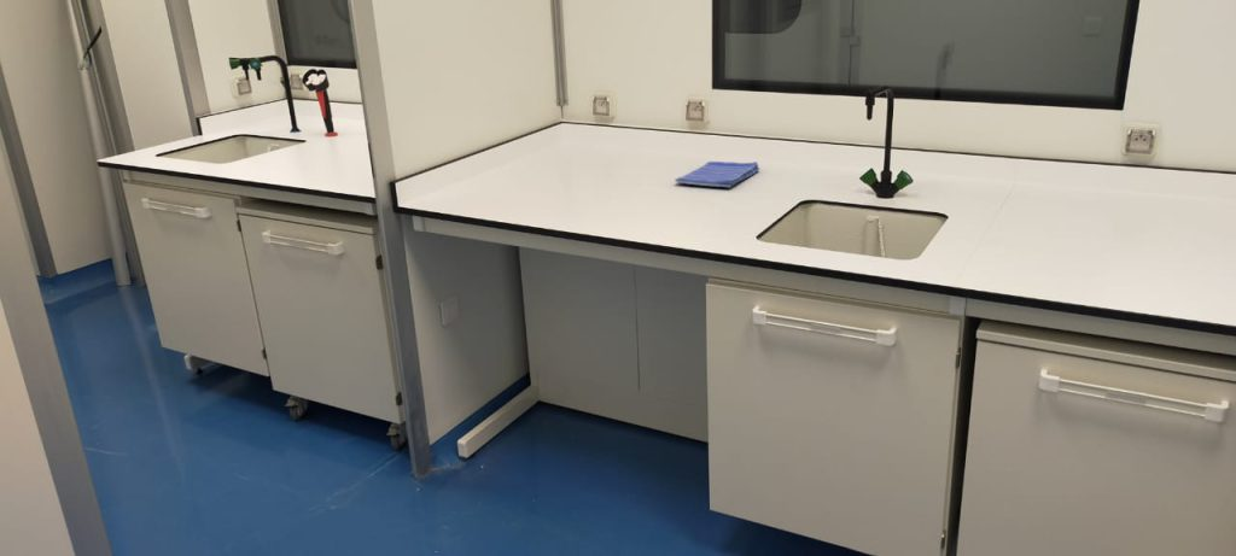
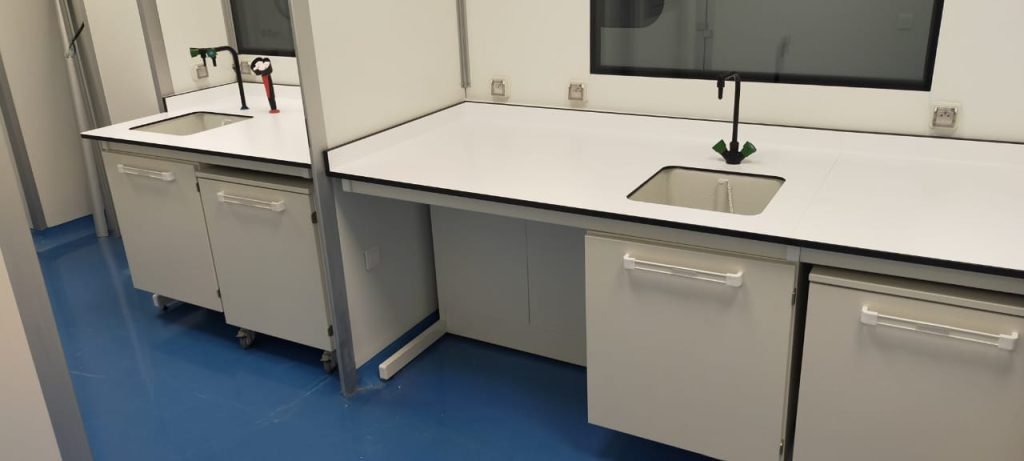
- dish towel (718, 172)
